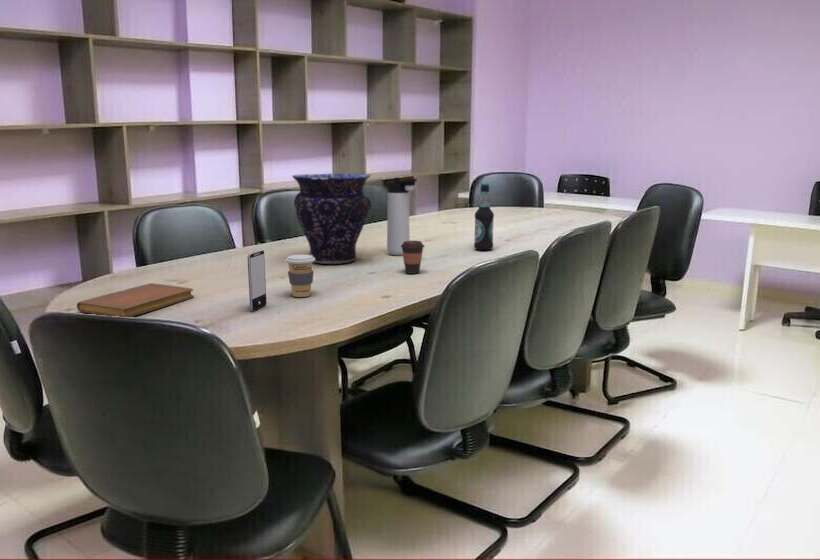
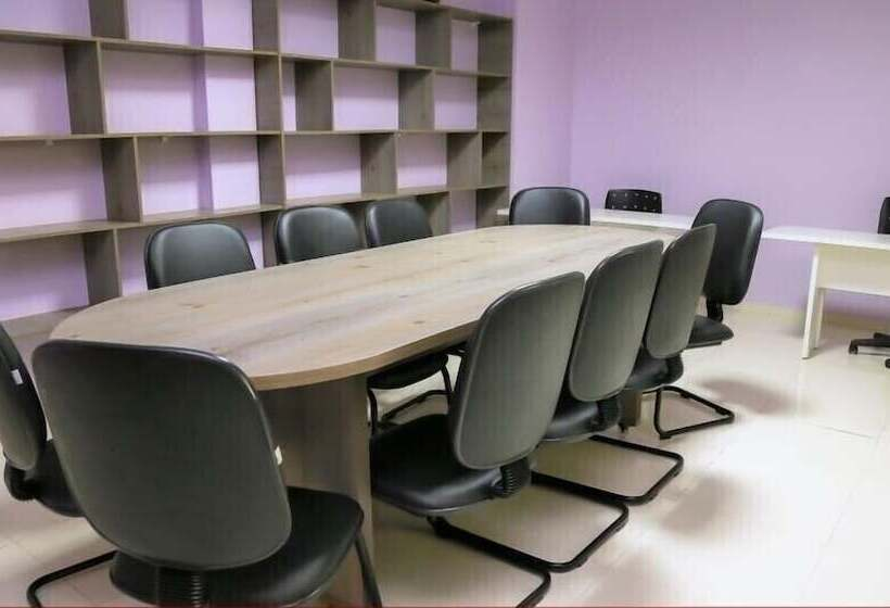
- bottle (484, 216)
- smartphone (257, 280)
- thermos bottle (402, 216)
- coffee cup (412, 257)
- coffee cup (300, 275)
- notebook (137, 299)
- vase (332, 218)
